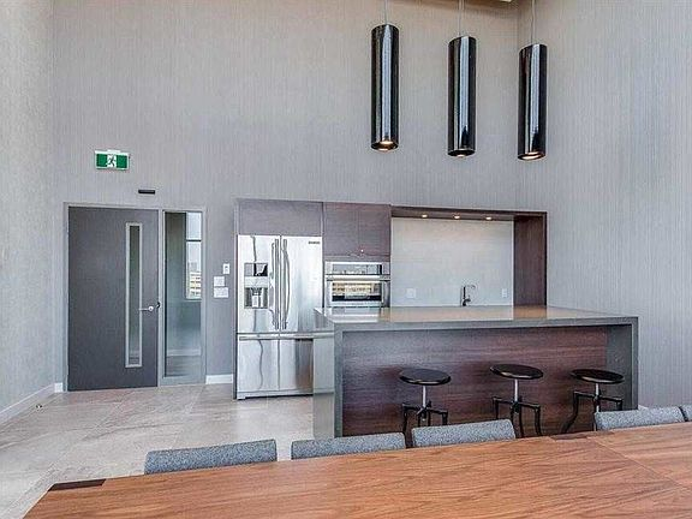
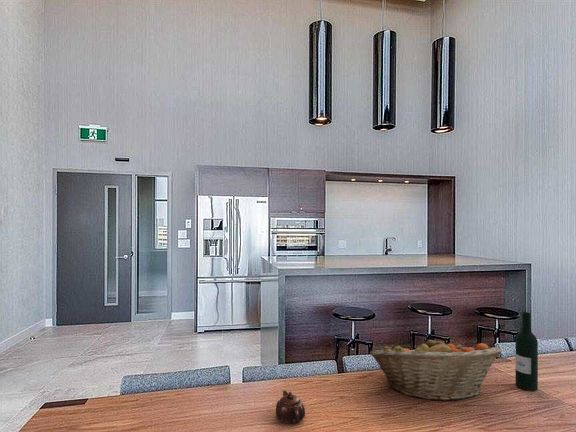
+ teapot (290, 405)
+ wine bottle (526, 349)
+ fruit basket (433, 361)
